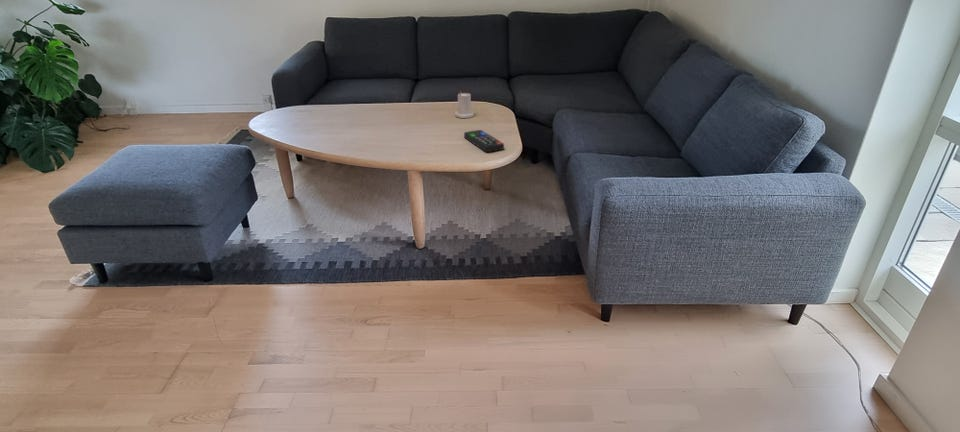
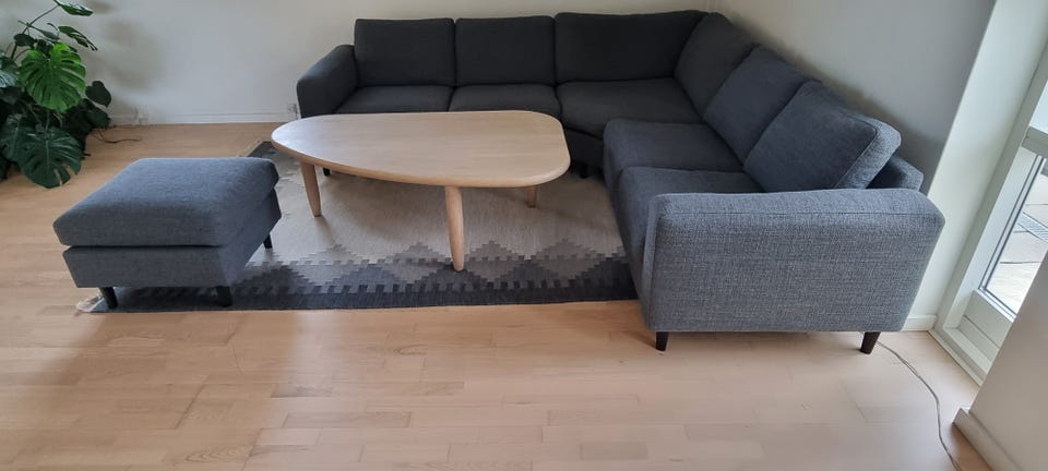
- remote control (483, 140)
- candle (464, 103)
